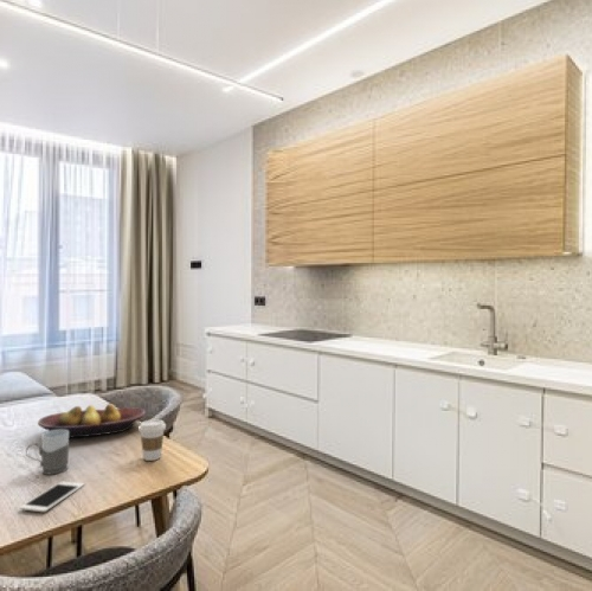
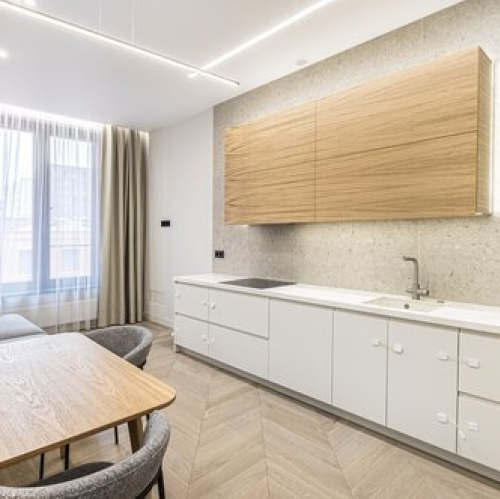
- fruit bowl (94, 417)
- coffee cup (152, 439)
- cell phone (53, 495)
- mug (47, 452)
